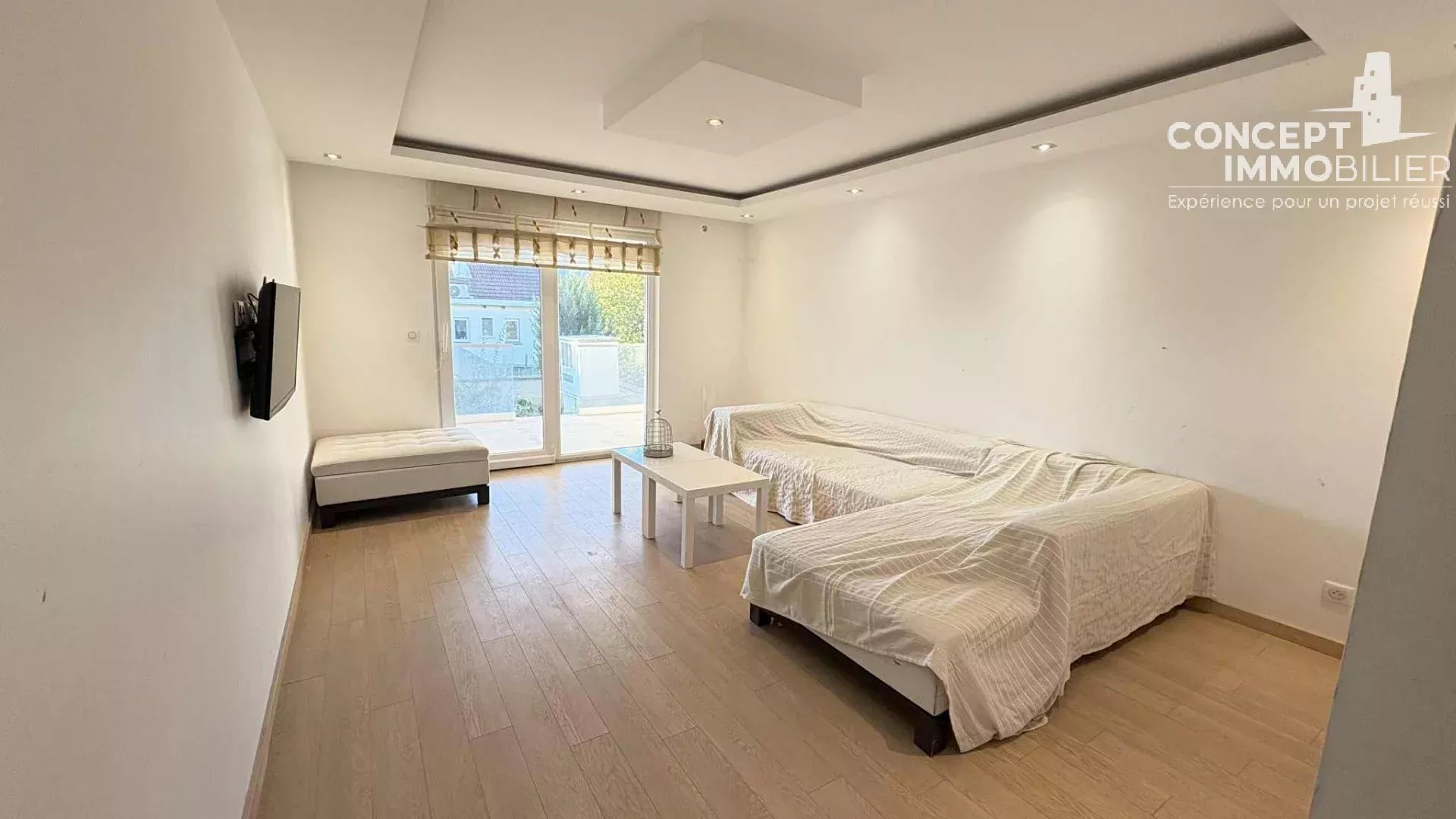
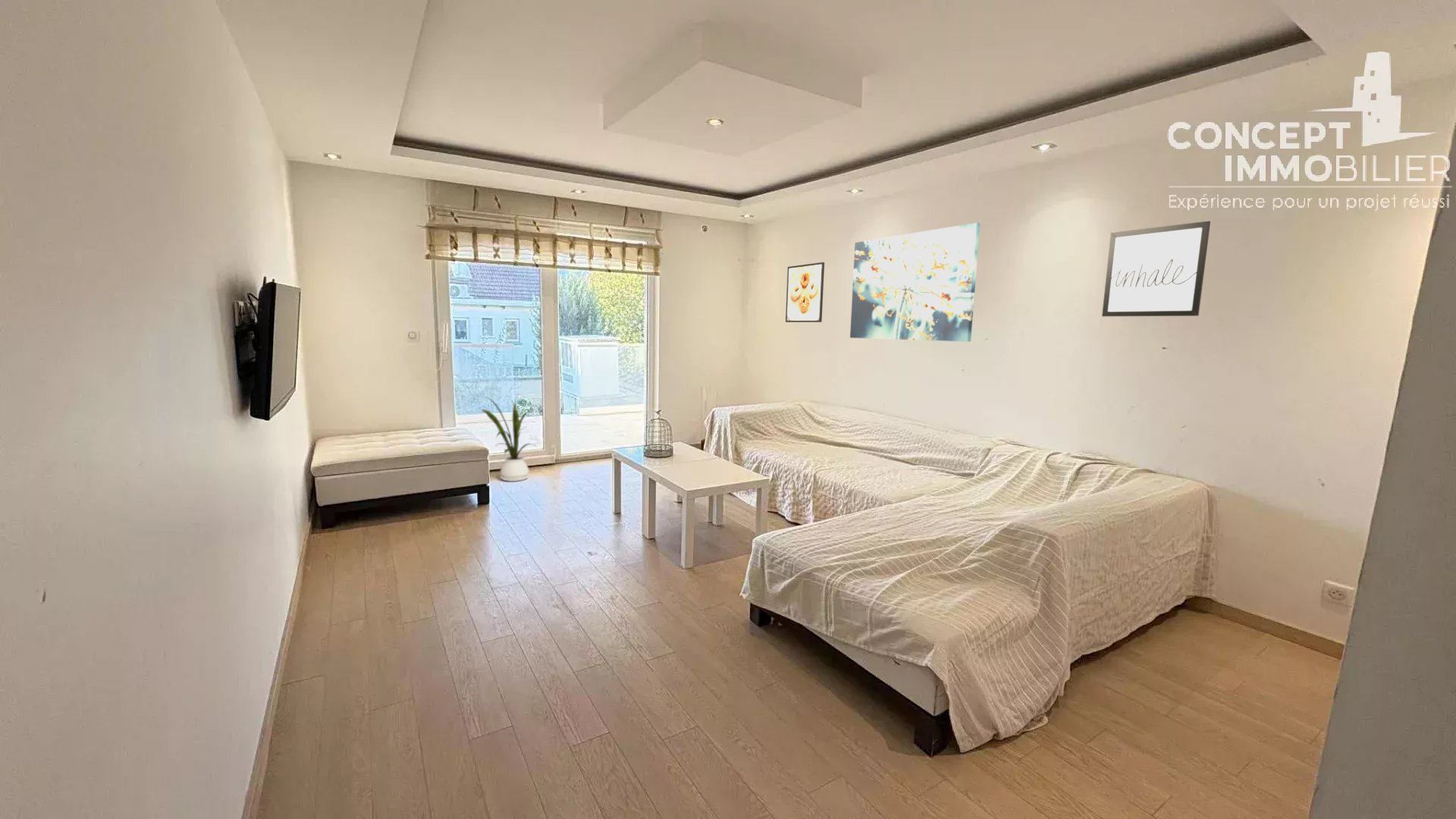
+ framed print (804, 293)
+ house plant (510, 437)
+ wall art (1152, 271)
+ wall art (907, 287)
